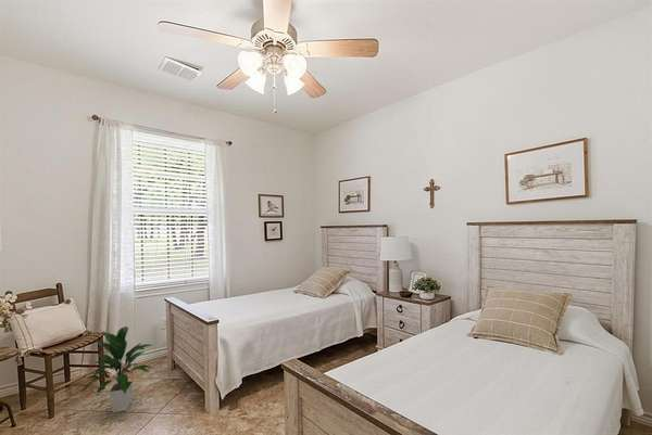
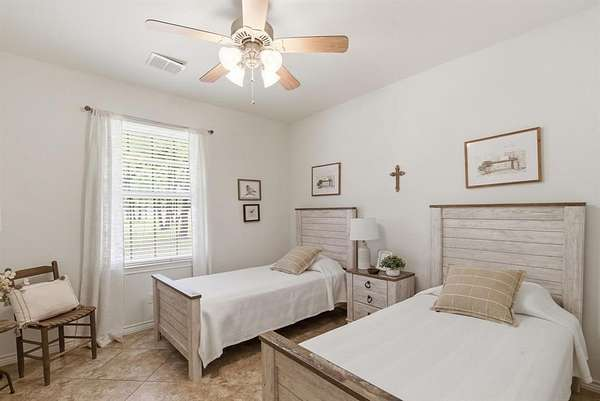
- indoor plant (117, 367)
